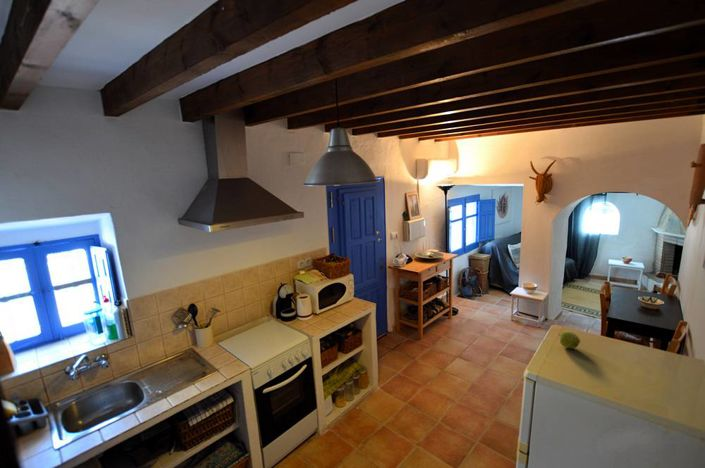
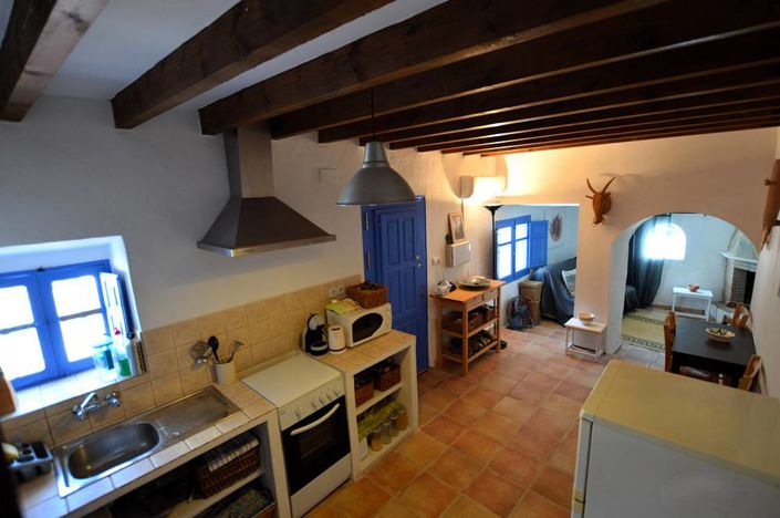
- apple (569, 339)
